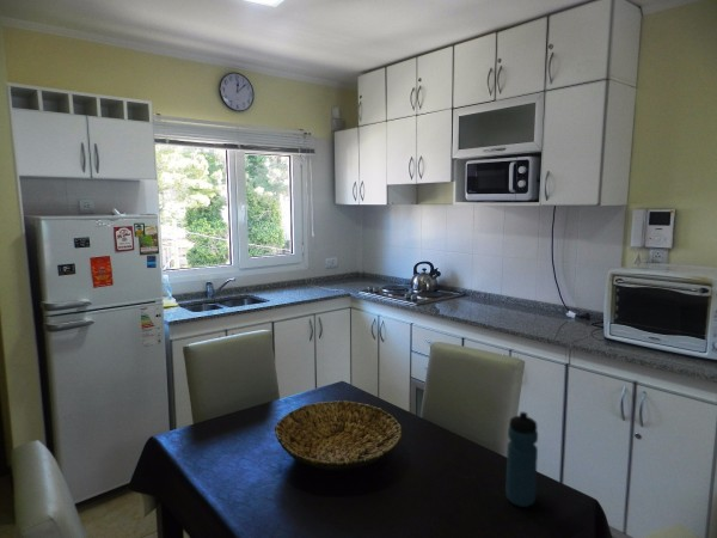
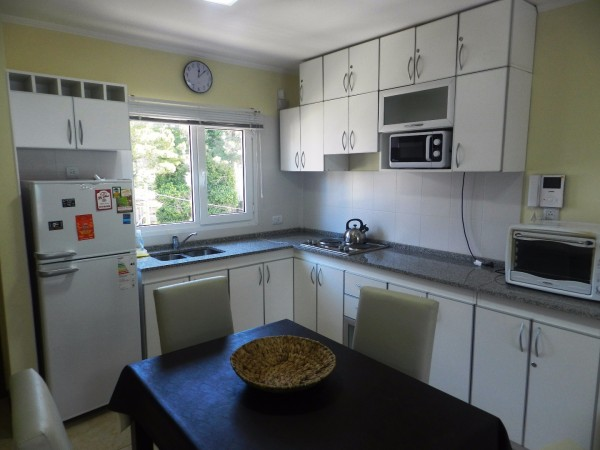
- water bottle (521, 457)
